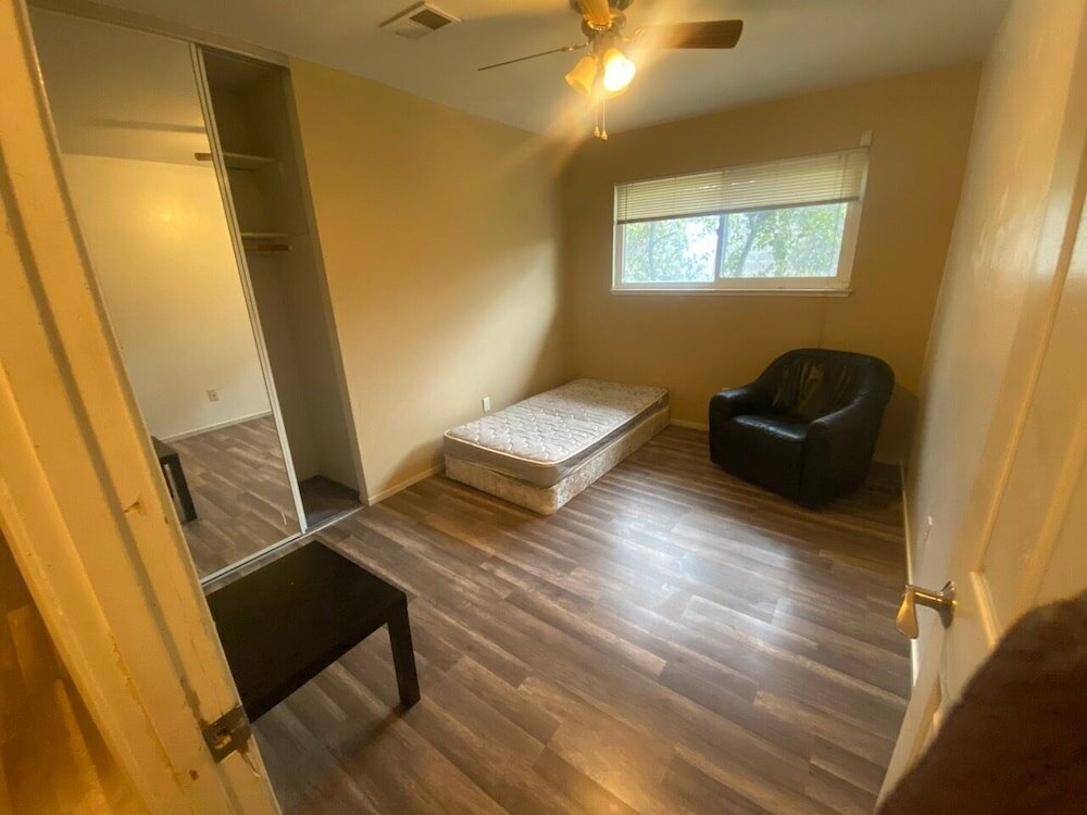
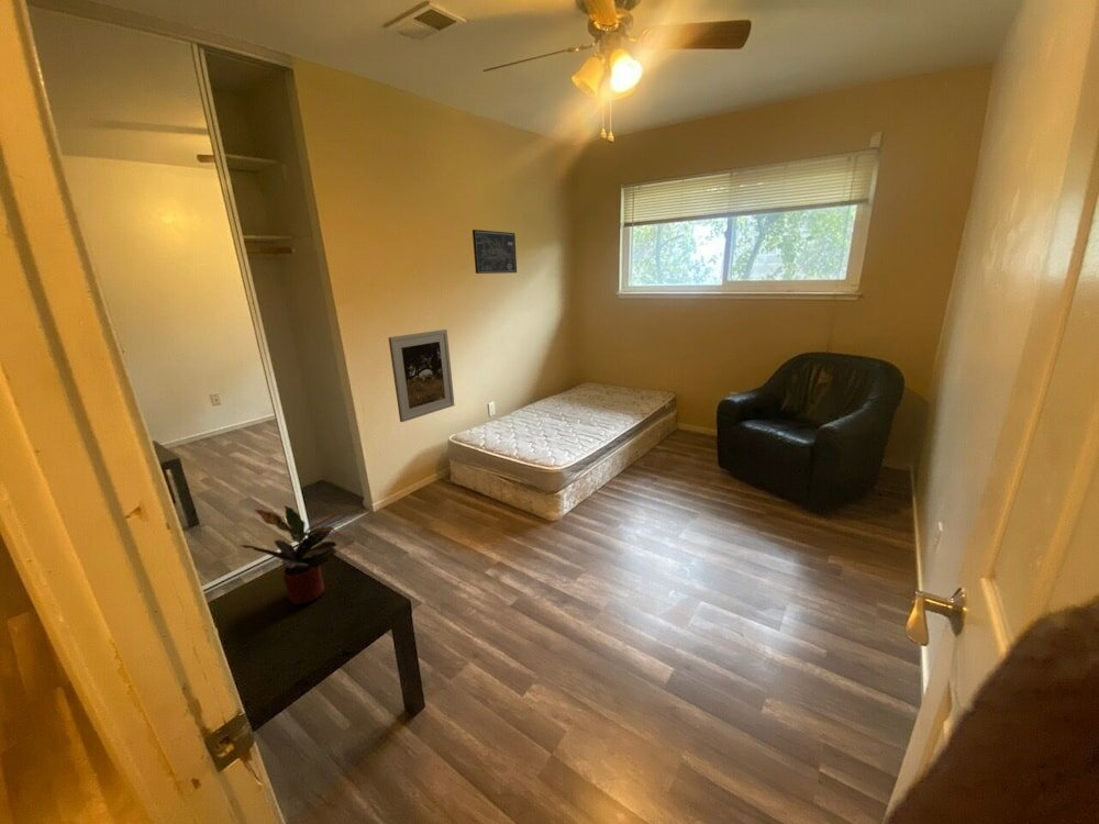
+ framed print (423, 374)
+ wall art (496, 252)
+ potted plant (306, 552)
